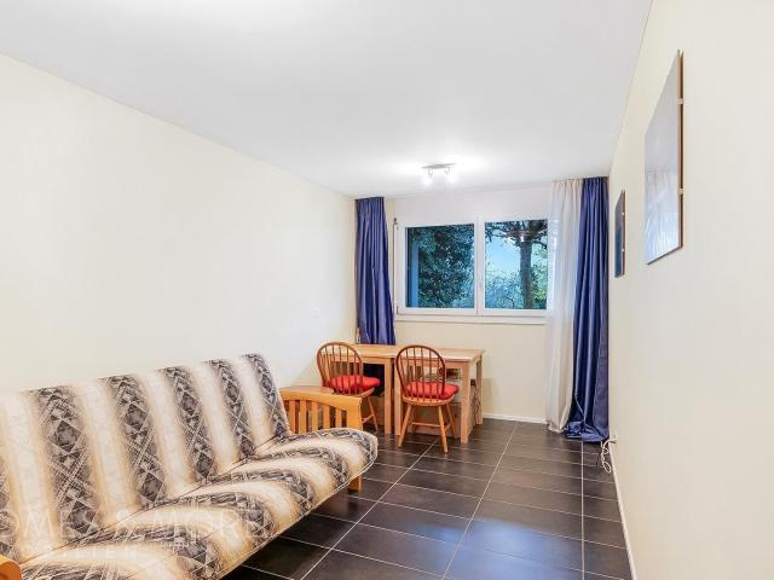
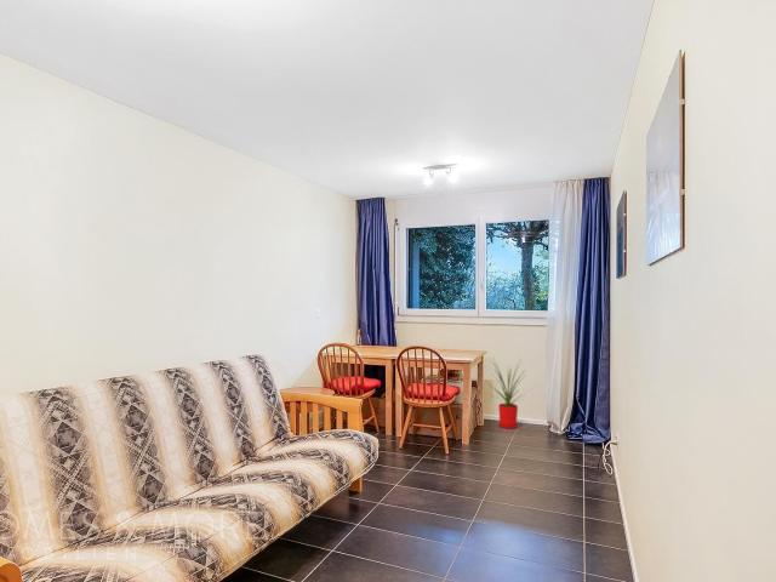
+ house plant (508, 392)
